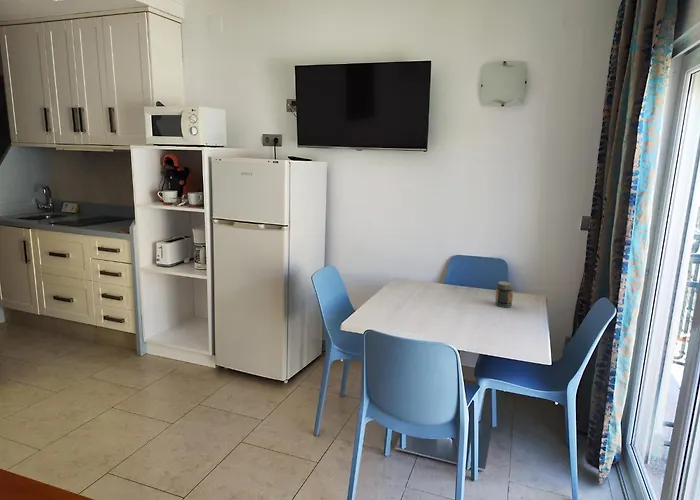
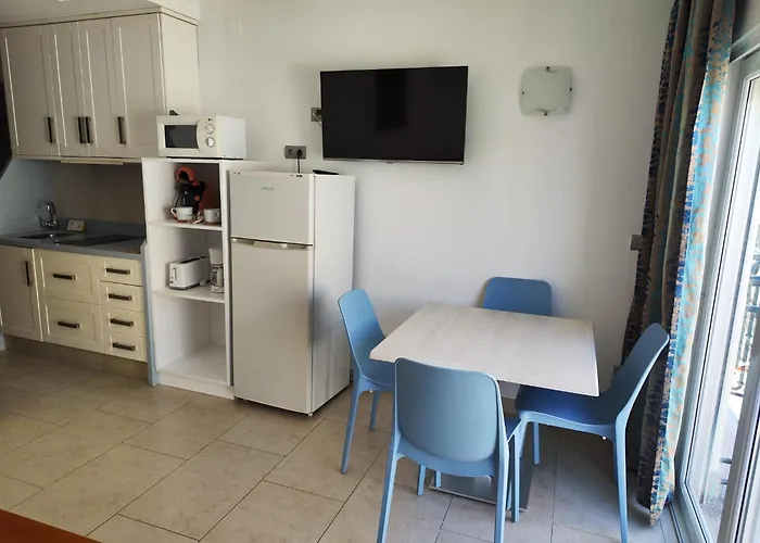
- jar (504, 294)
